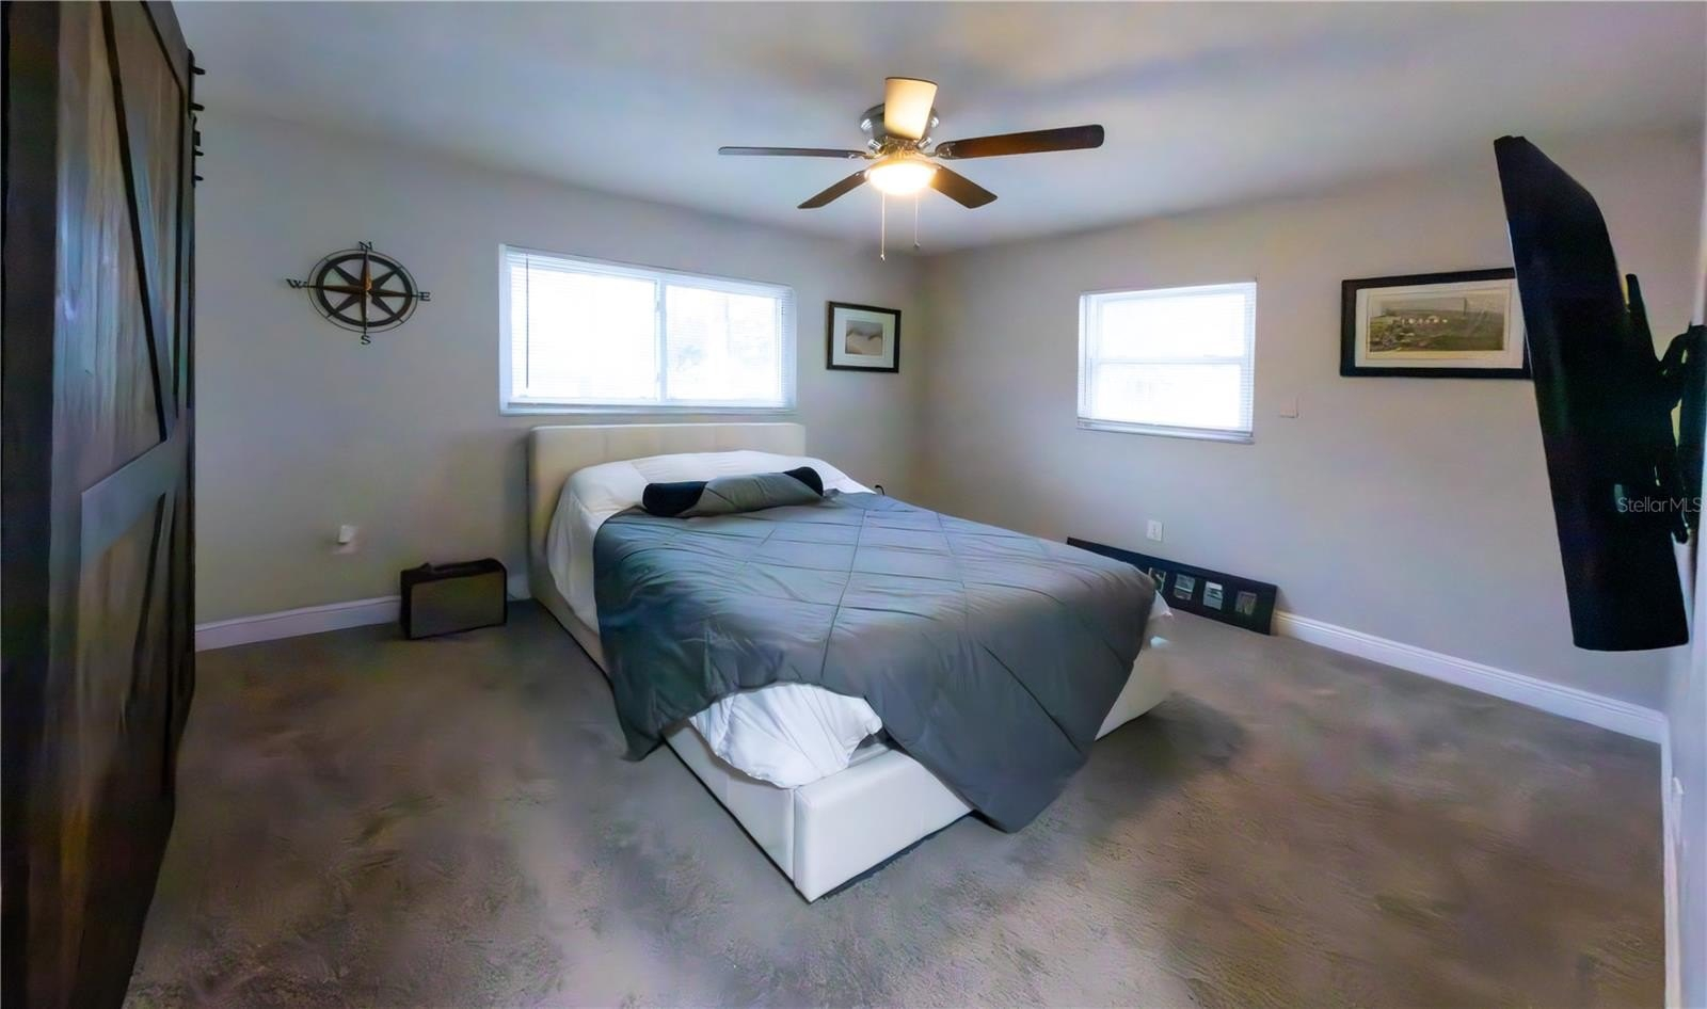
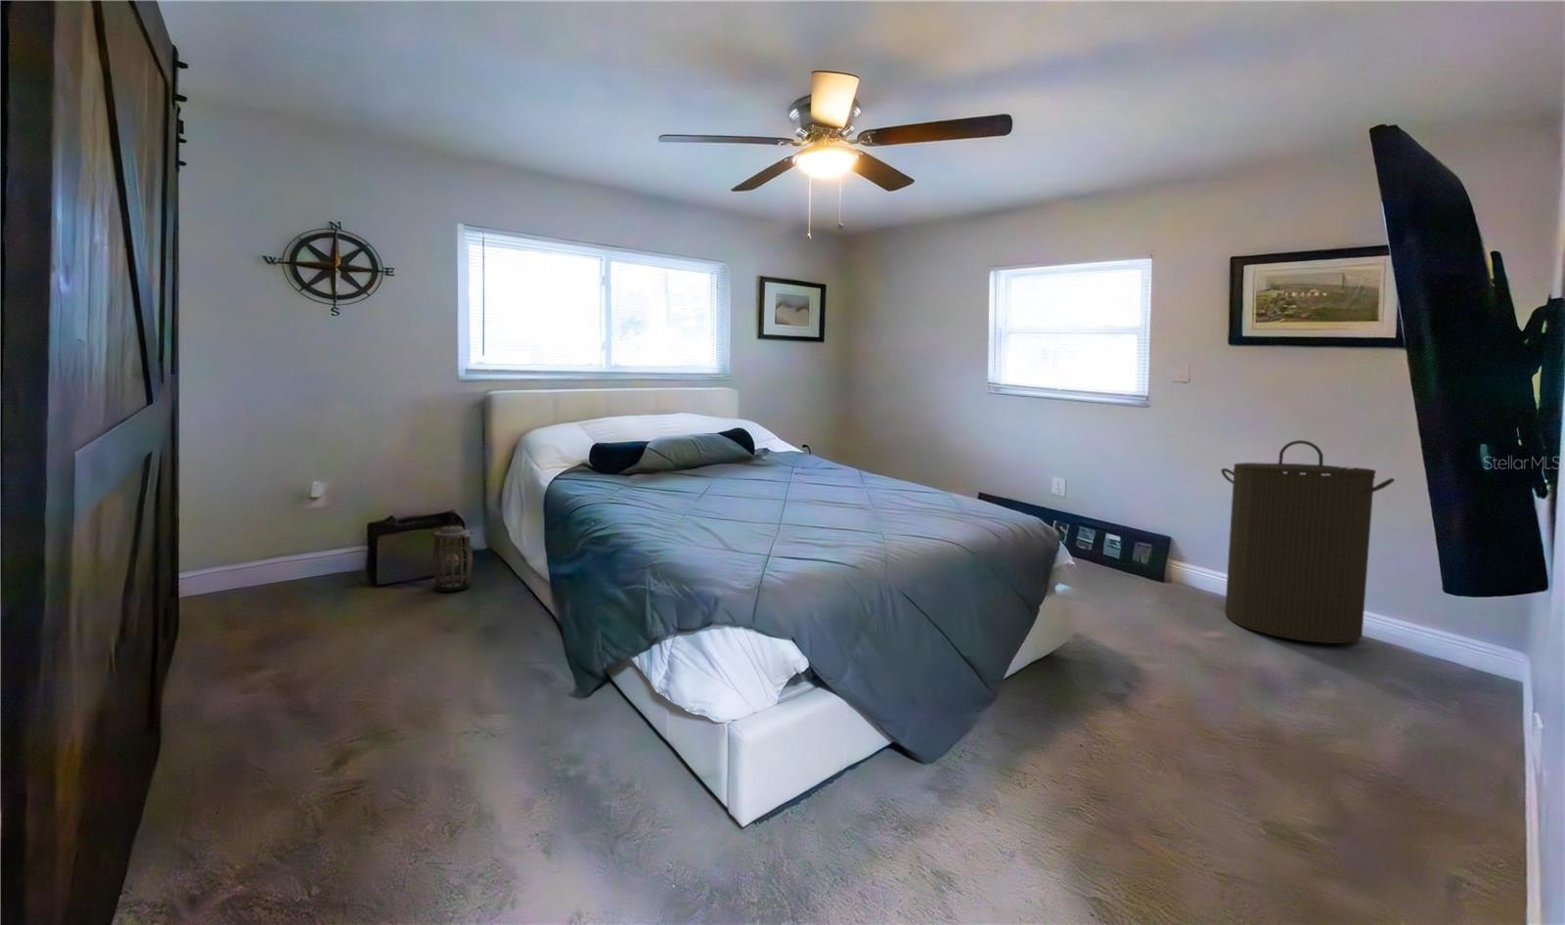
+ lantern (452, 547)
+ laundry hamper (1296, 534)
